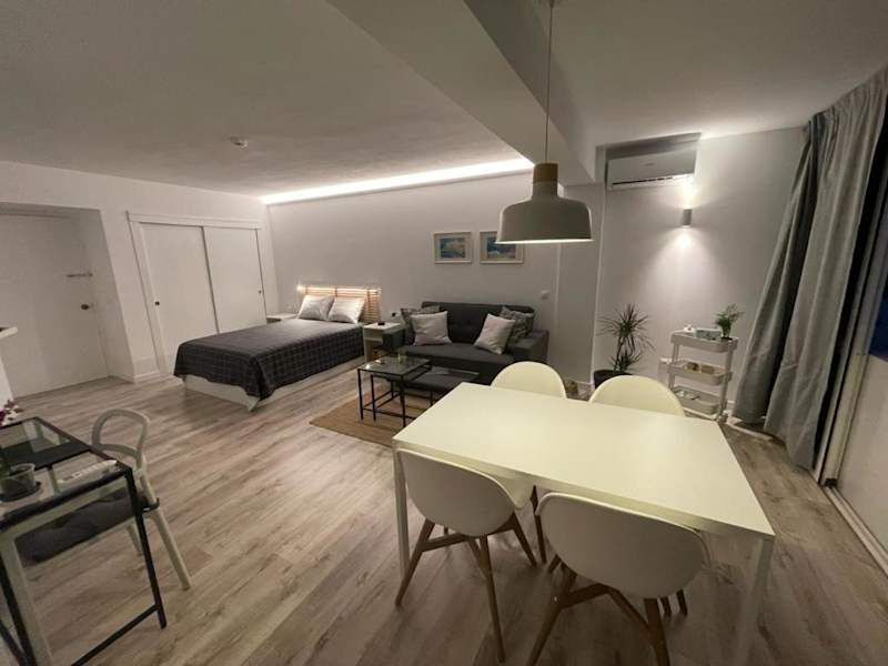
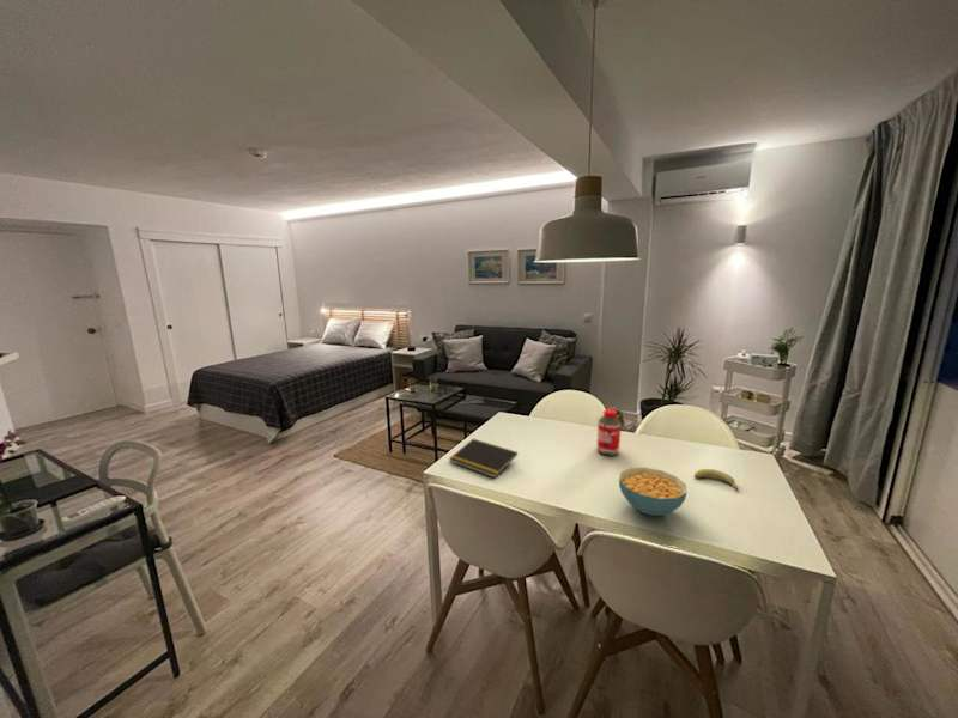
+ cereal bowl (650, 495)
+ bottle (608, 431)
+ fruit (716, 476)
+ notepad (483, 456)
